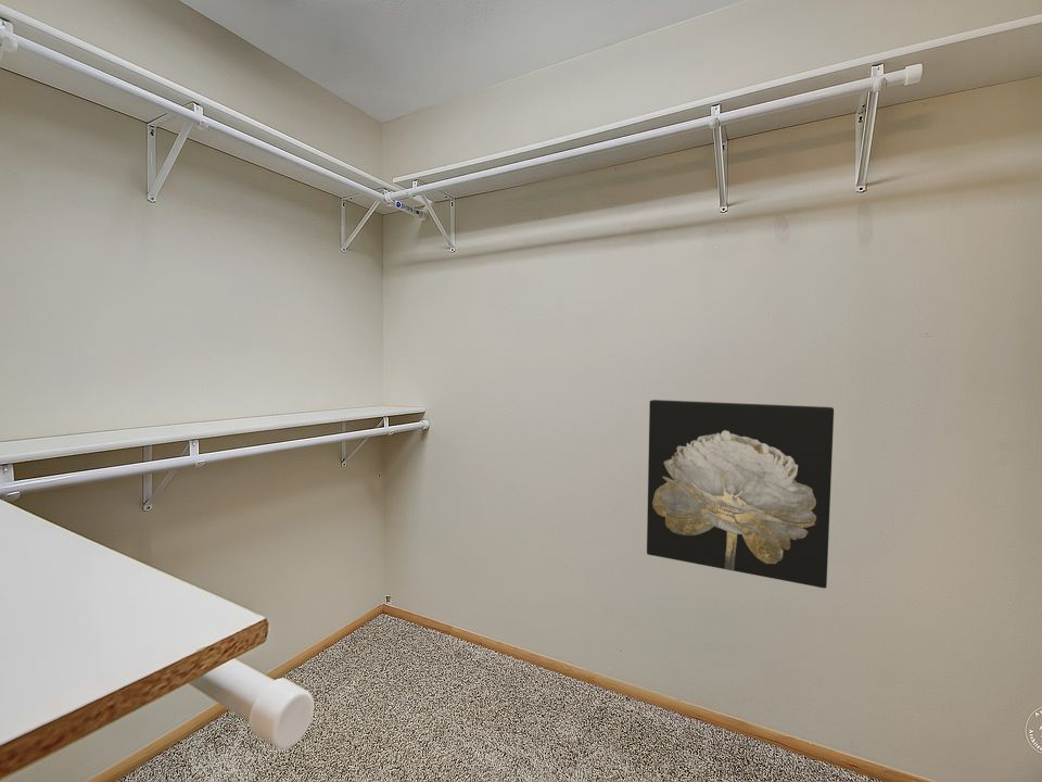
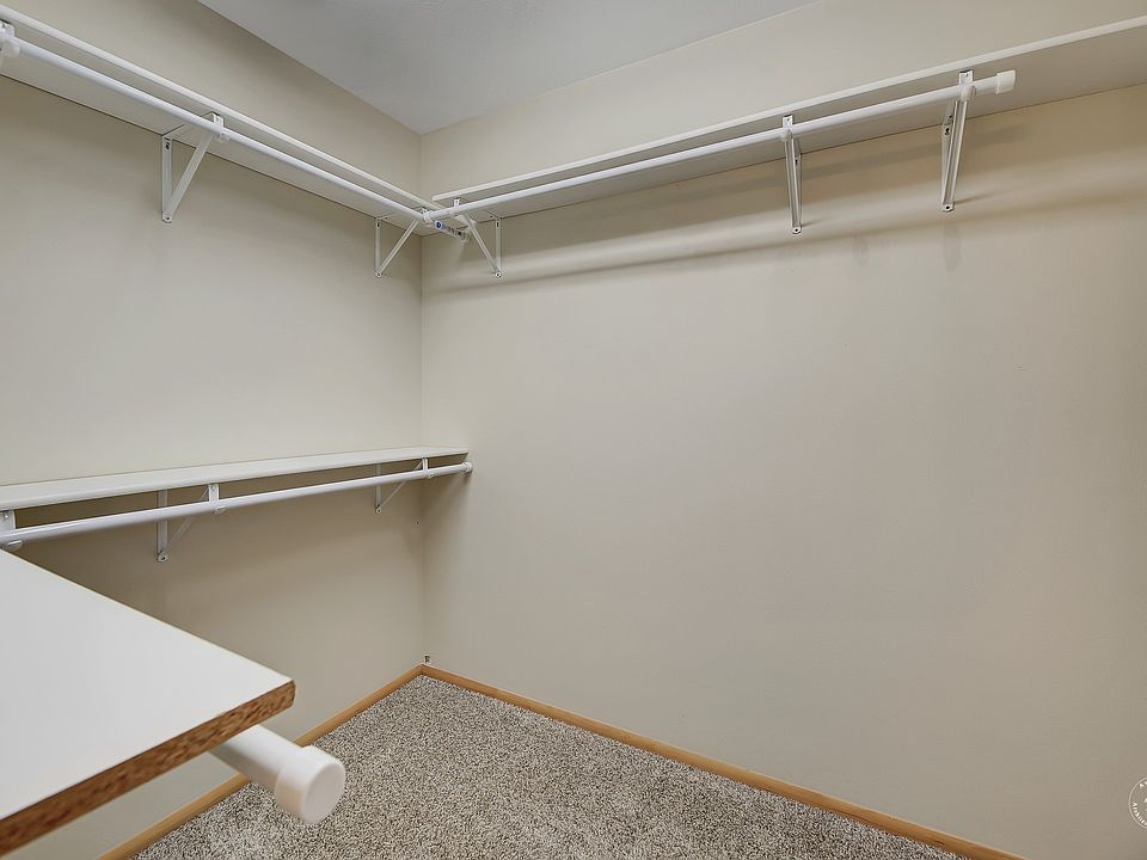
- wall art (732, 487)
